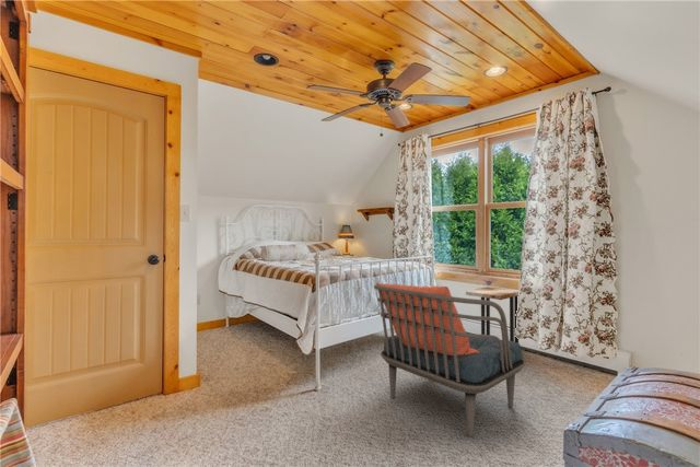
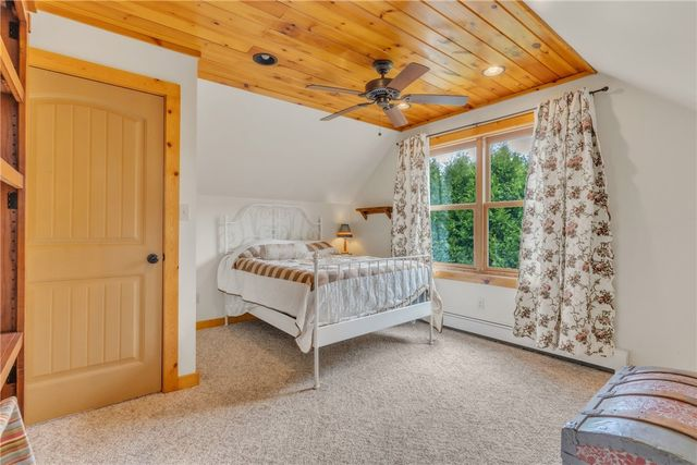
- side table (489, 320)
- armchair (447, 340)
